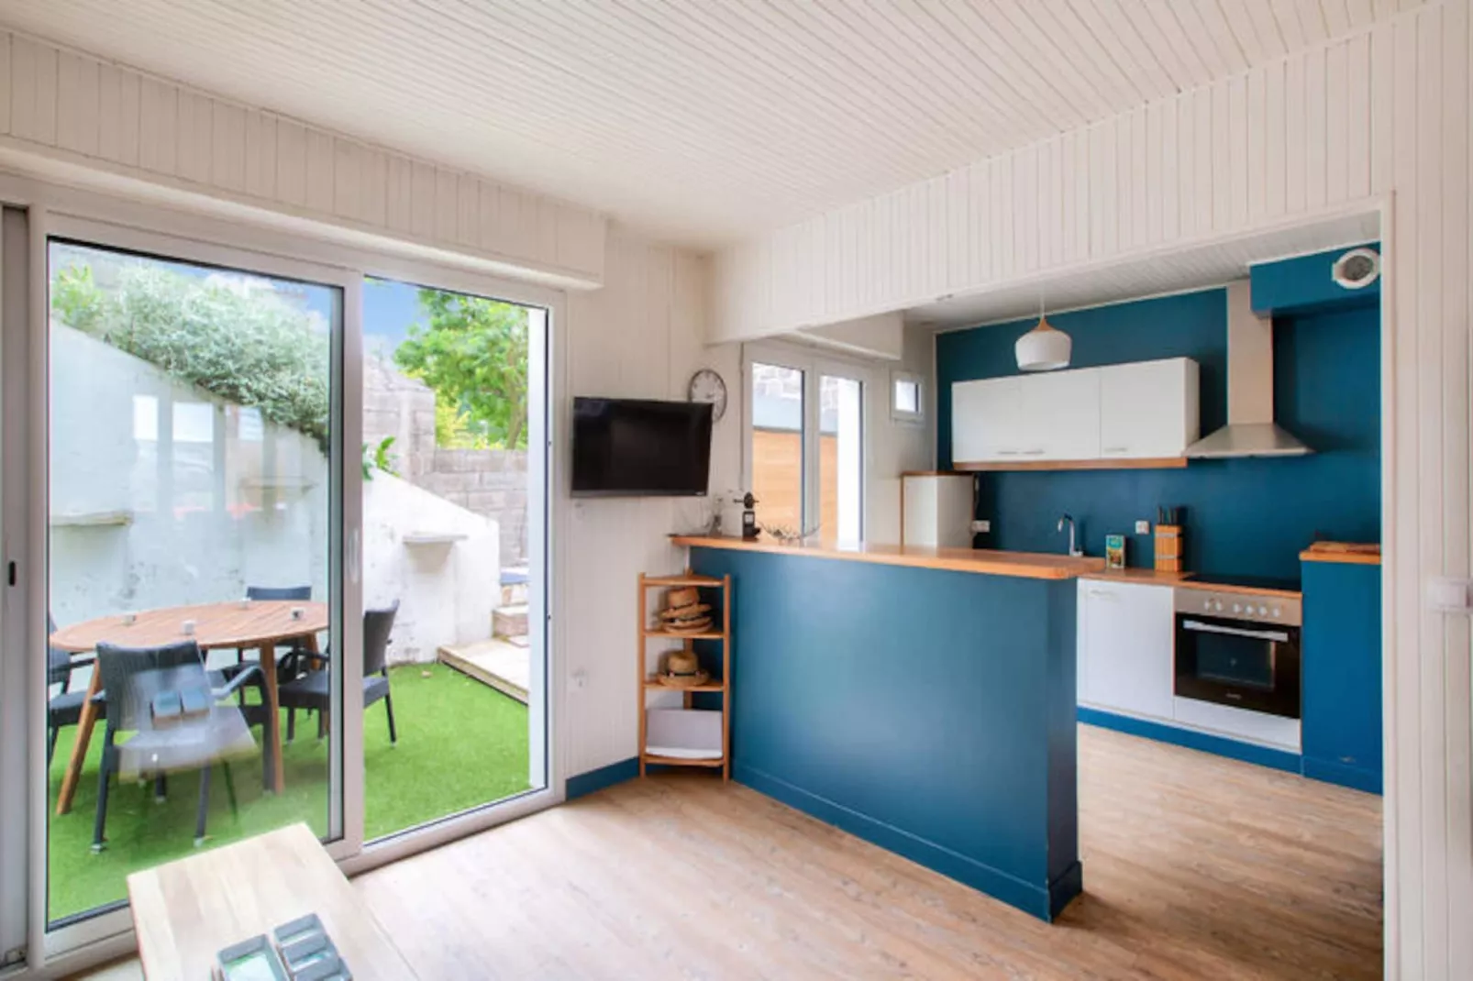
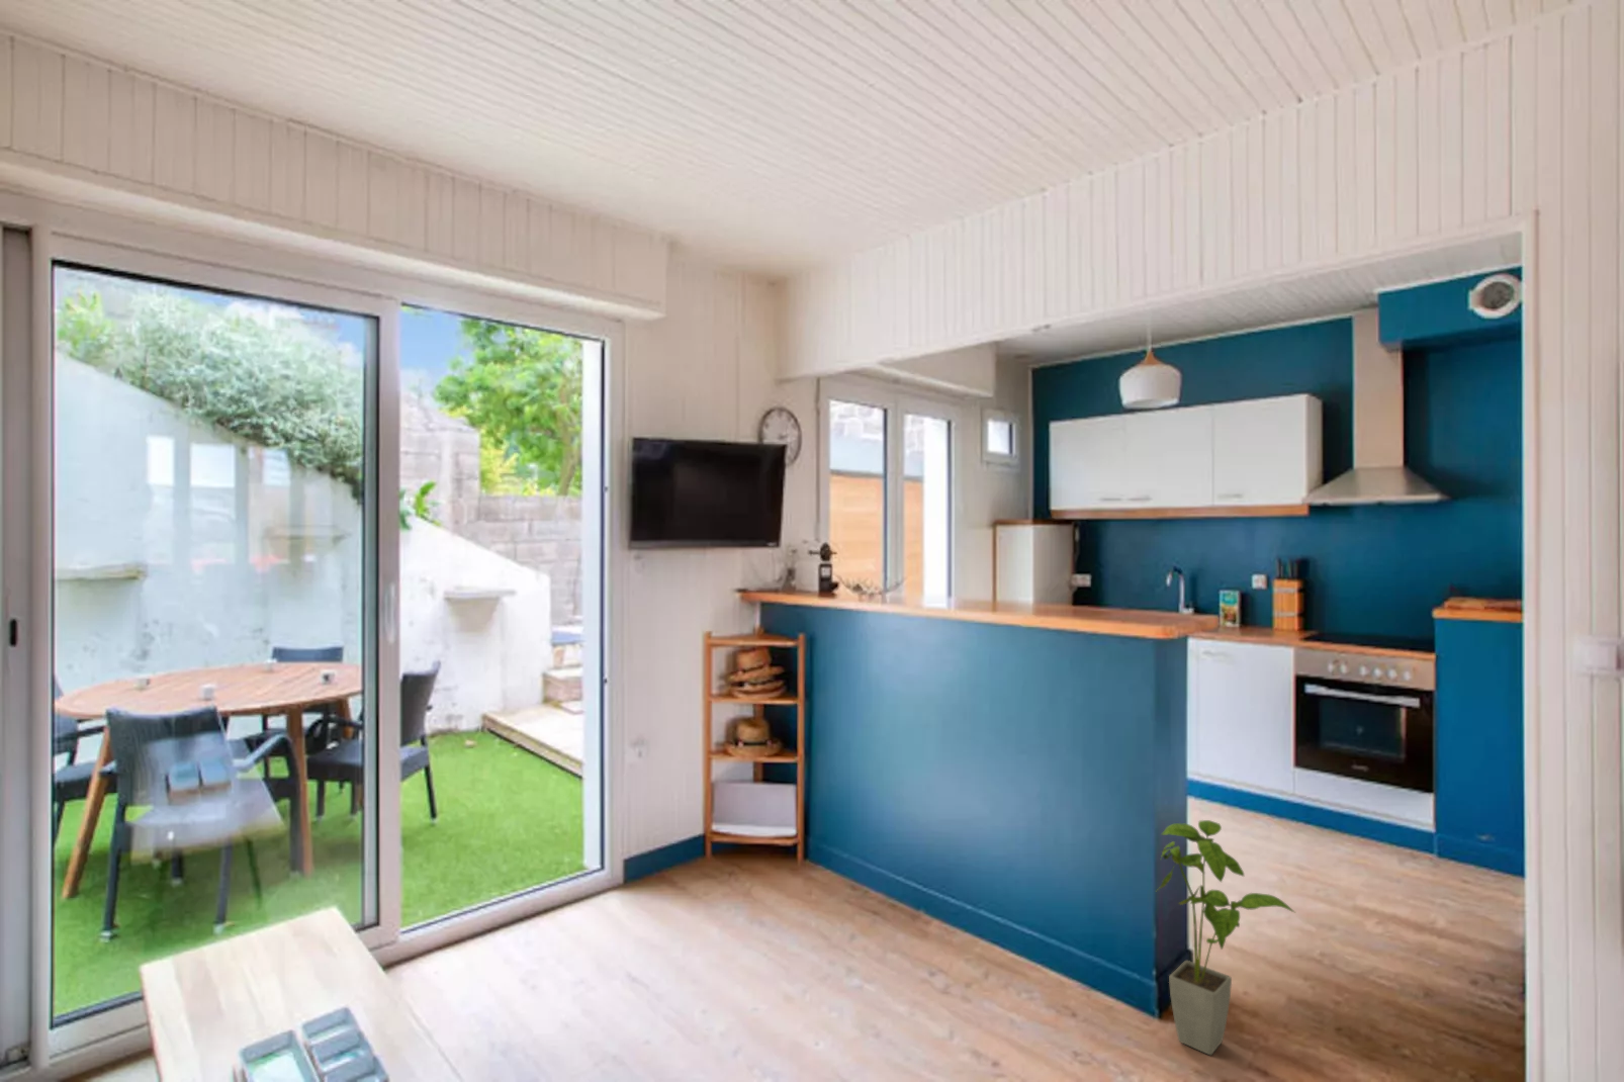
+ house plant (1213, 938)
